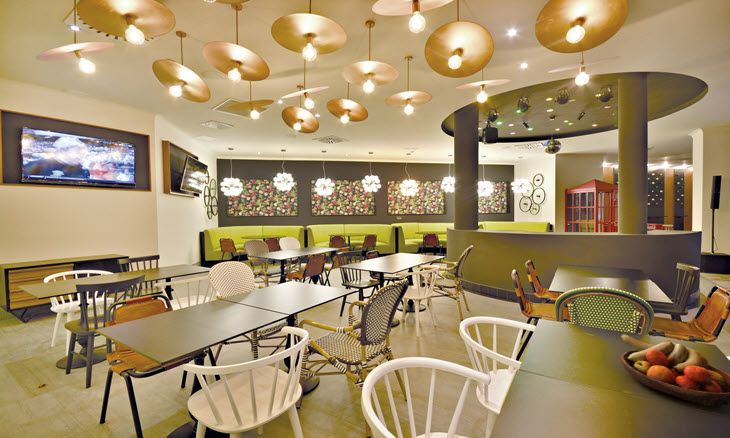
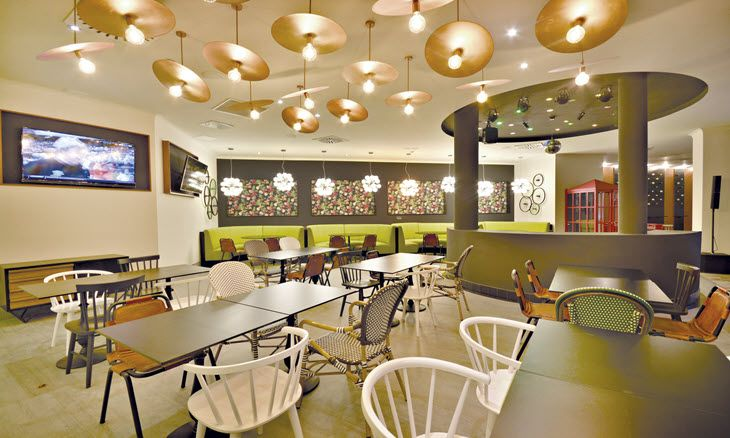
- fruit bowl (674, 365)
